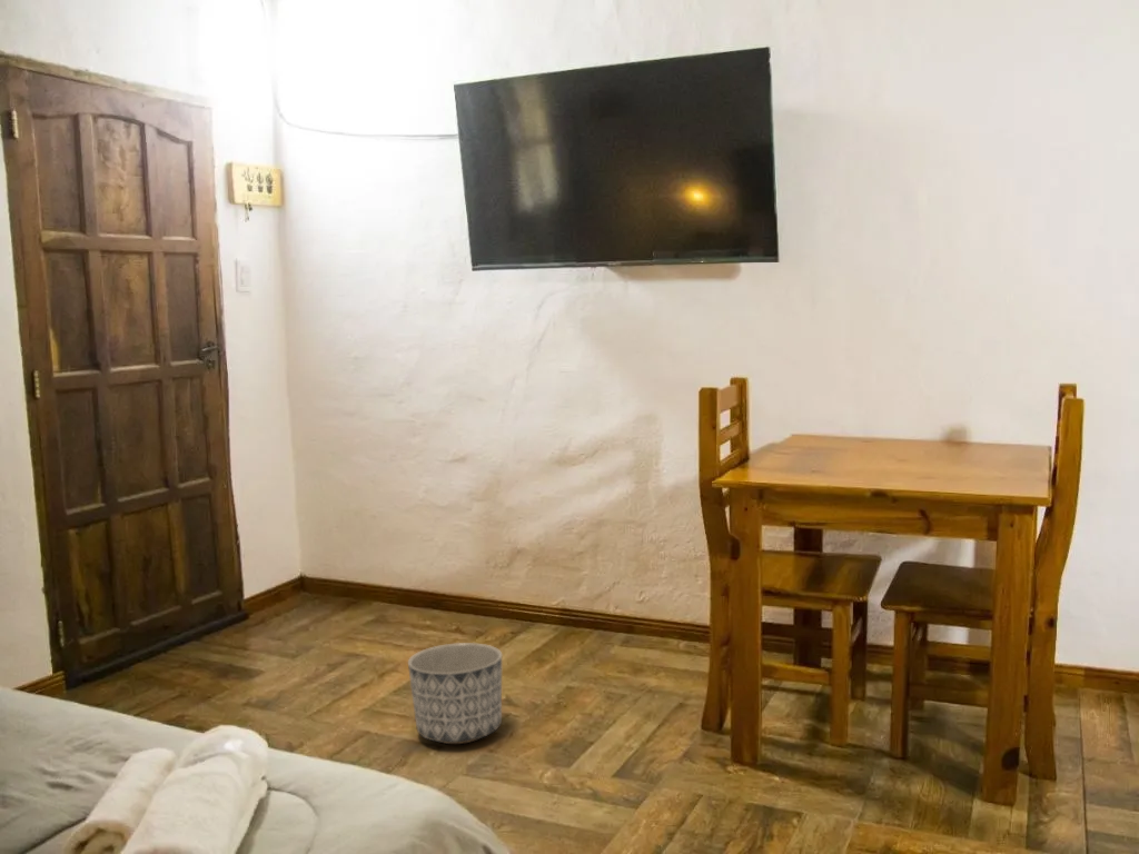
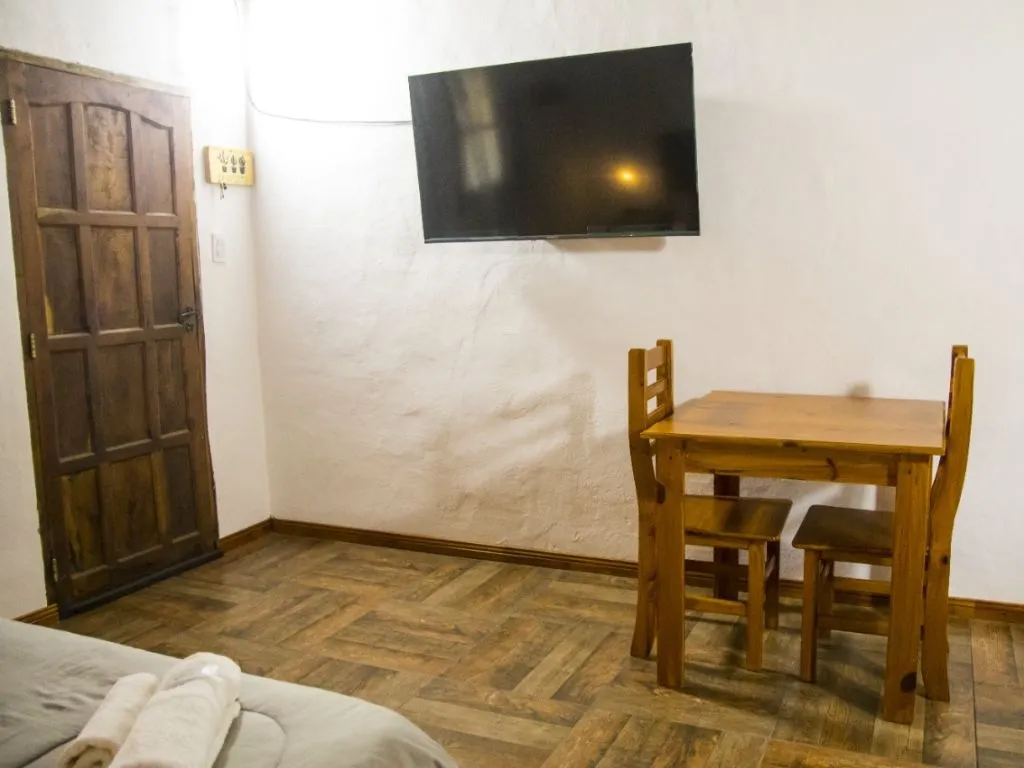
- planter (457, 695)
